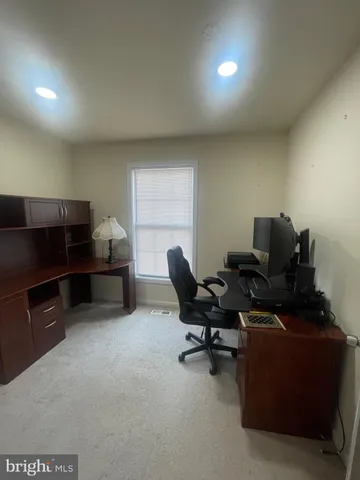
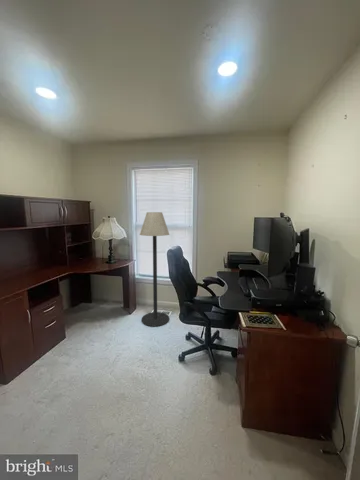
+ floor lamp (154, 267)
